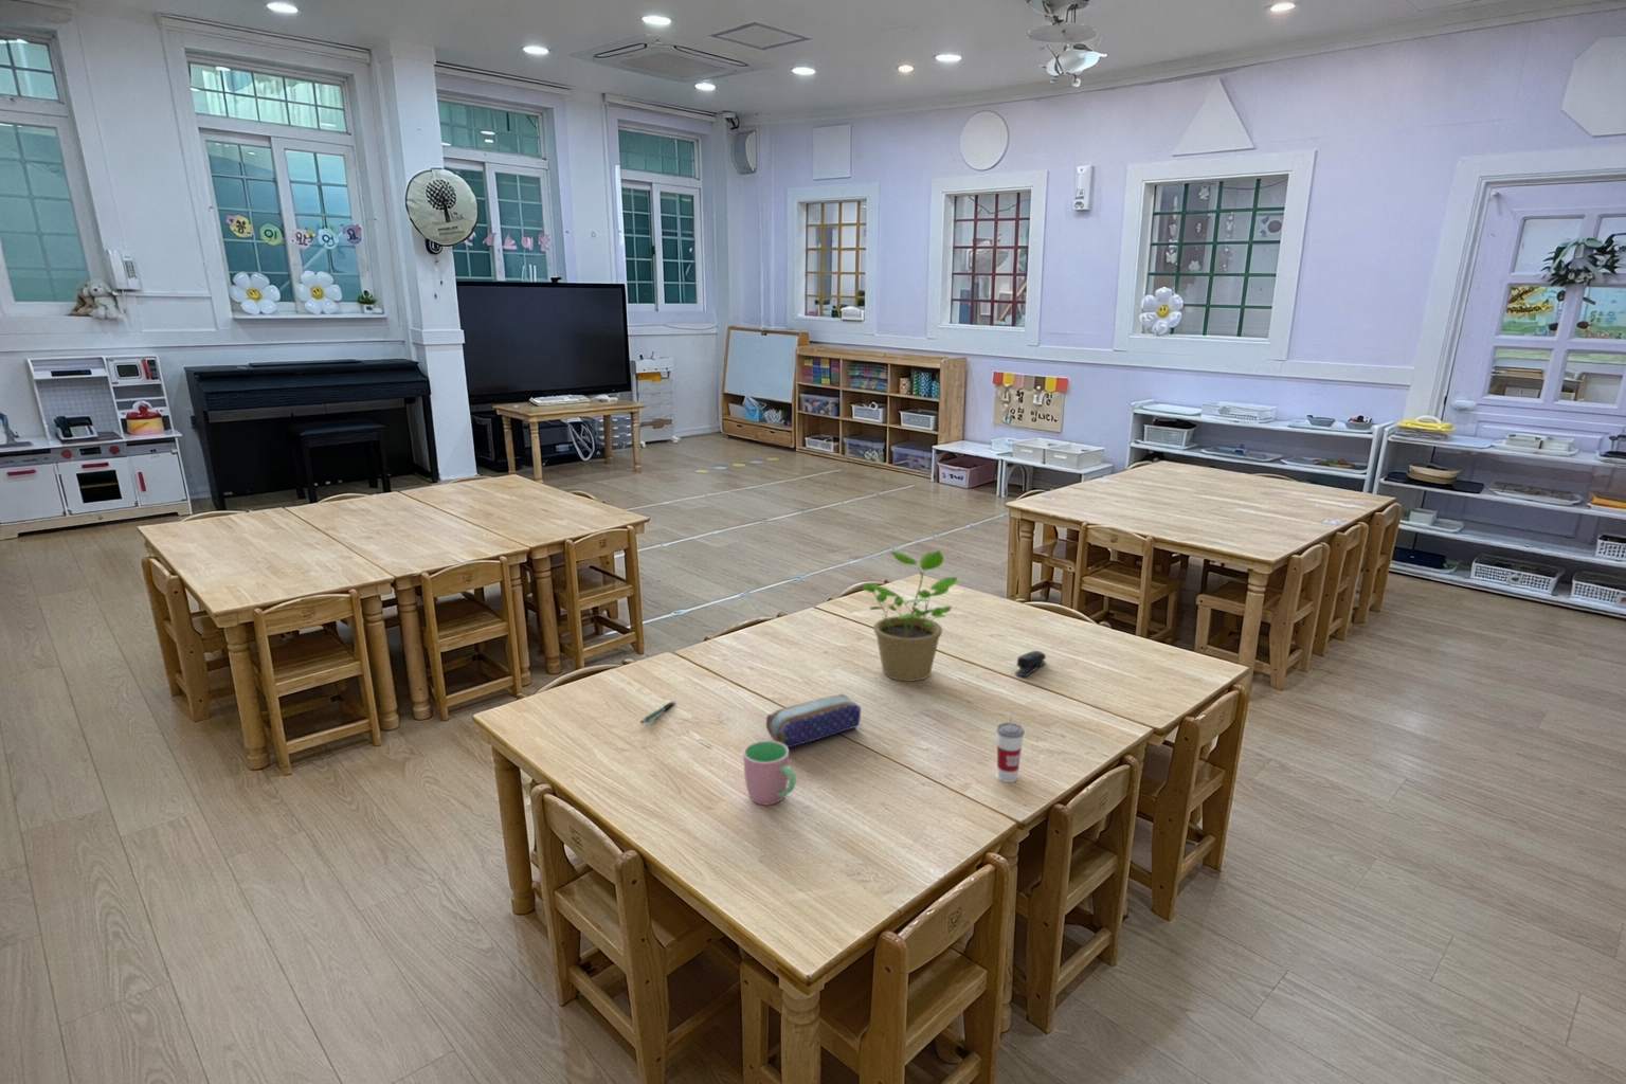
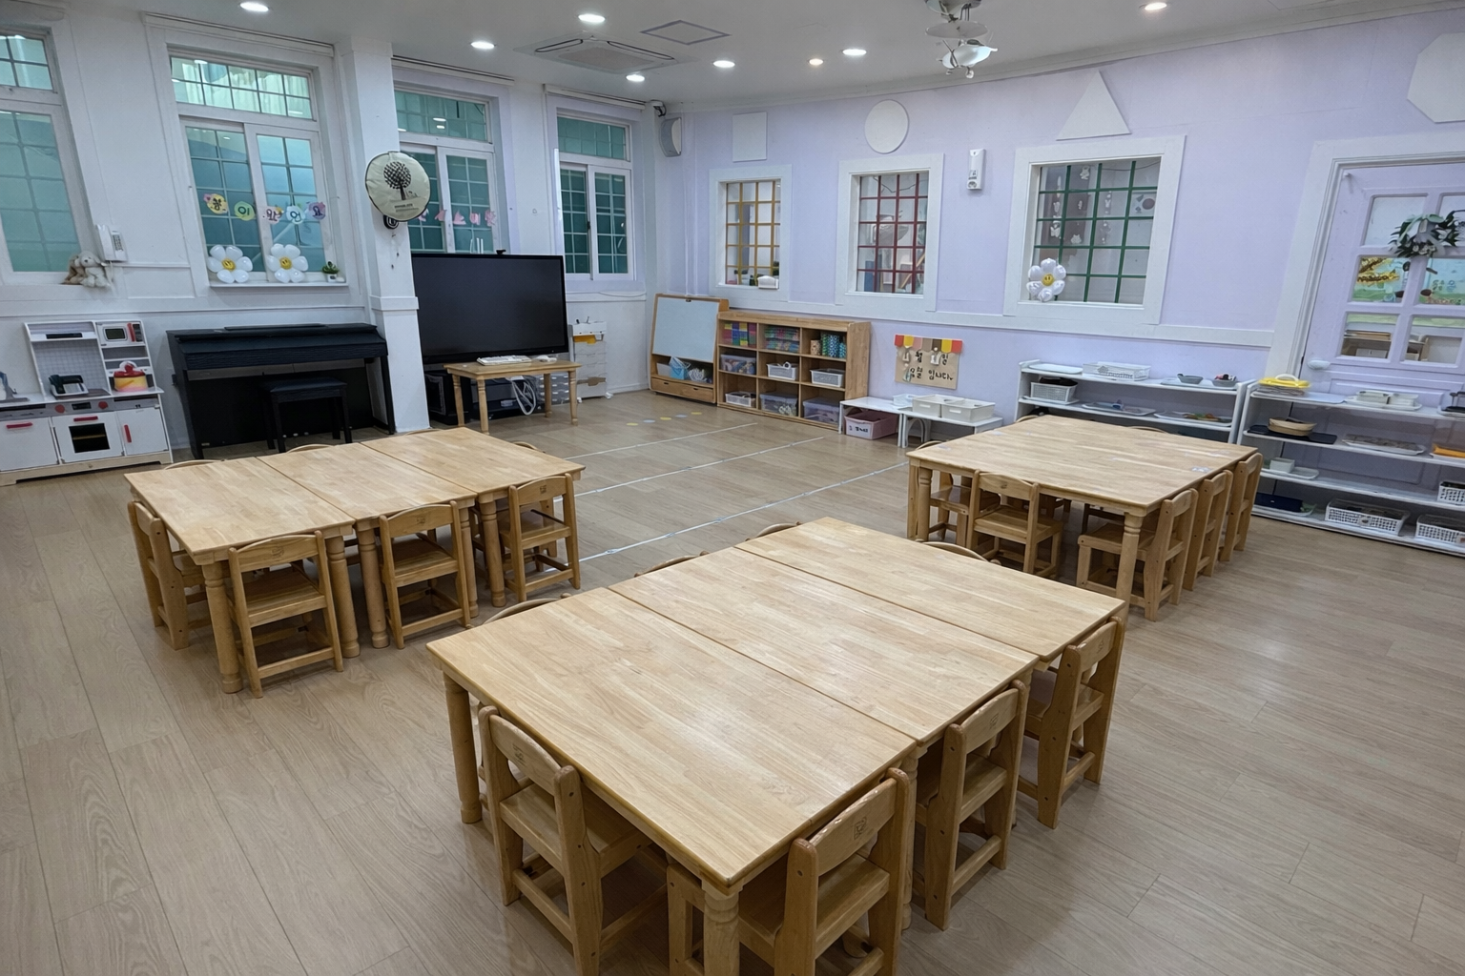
- pencil case (813, 719)
- pen (658, 711)
- stapler (1031, 659)
- cup (1009, 744)
- cup (772, 775)
- potted plant (913, 618)
